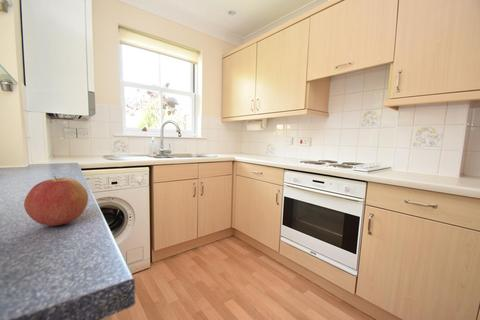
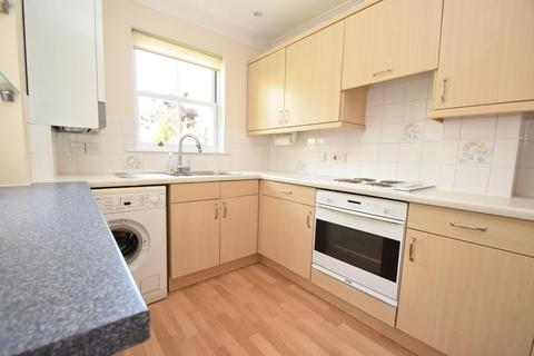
- apple (58, 199)
